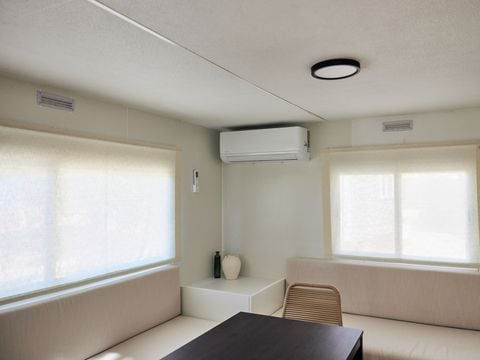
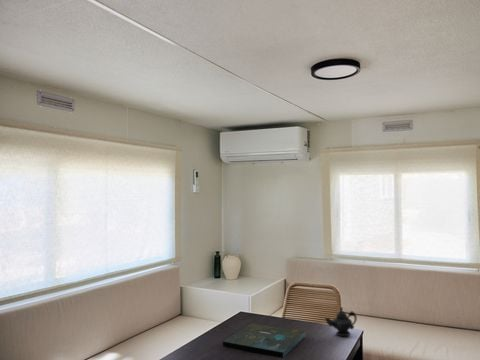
+ teapot (341, 320)
+ board game (265, 336)
